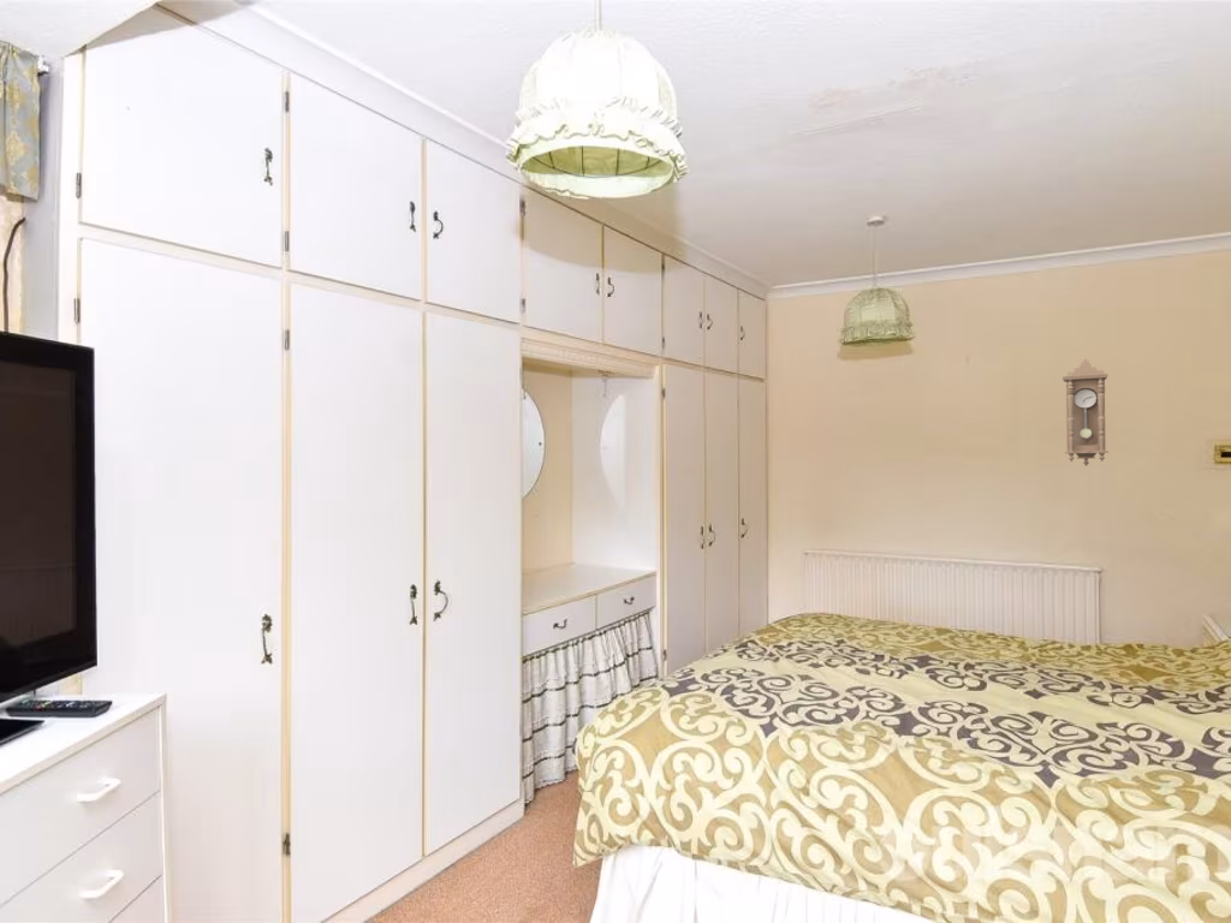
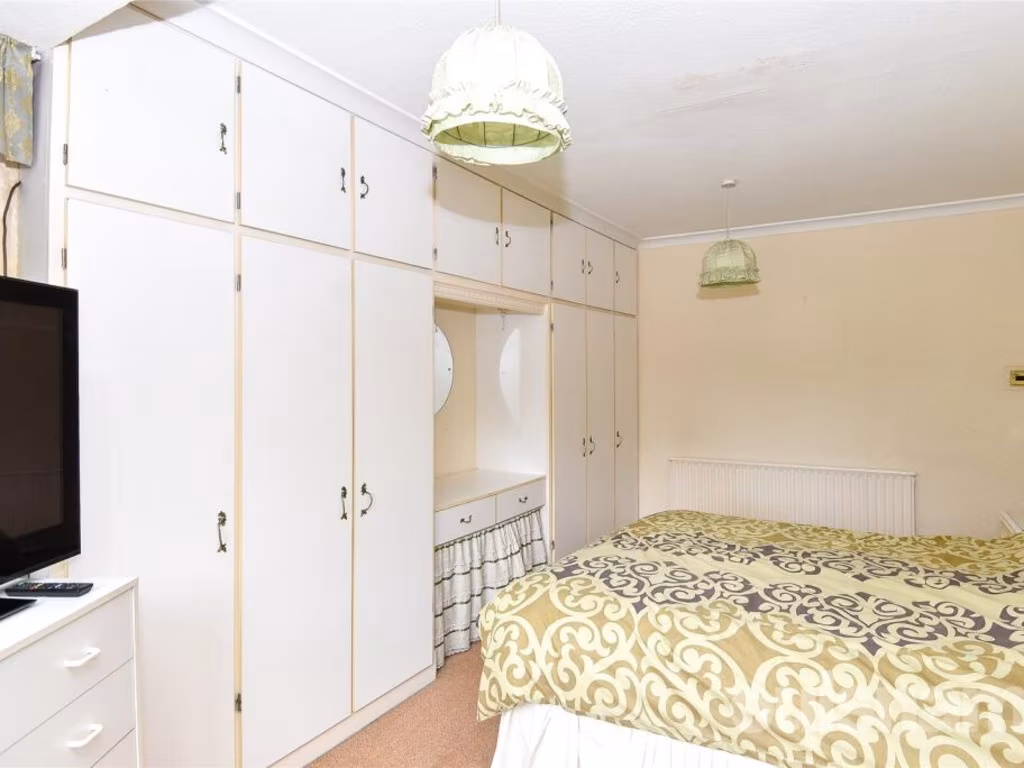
- pendulum clock (1084, 412)
